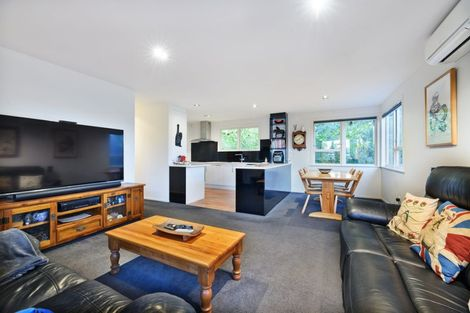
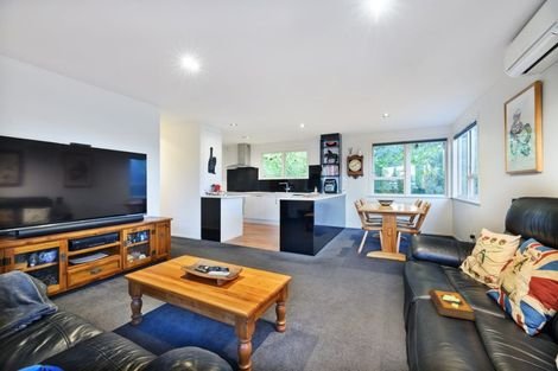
+ hardback book (449, 303)
